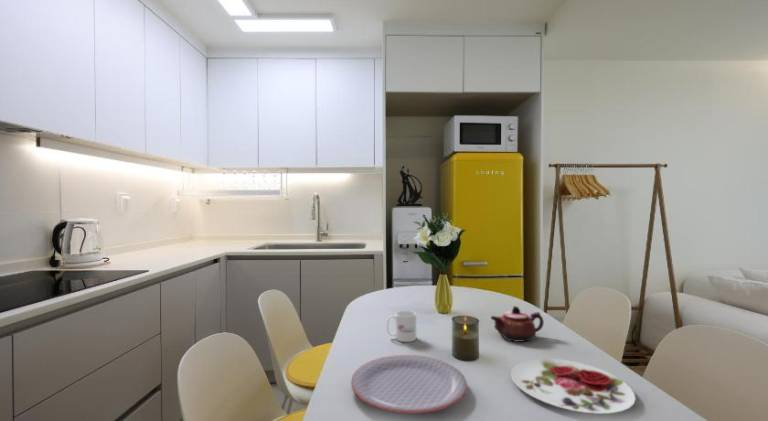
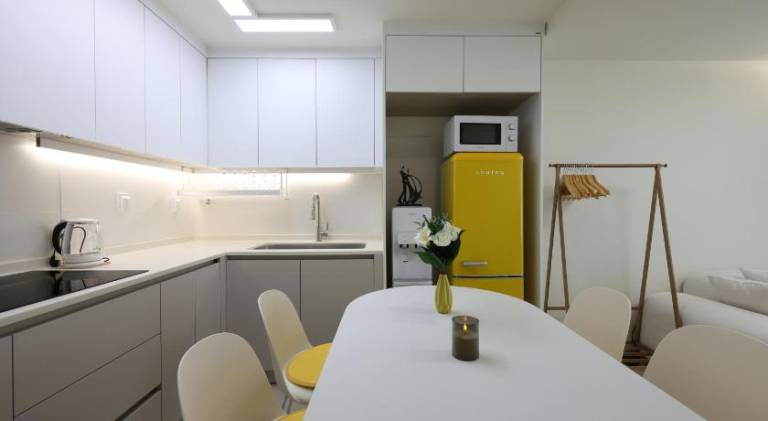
- teapot (517, 321)
- plate (408, 383)
- plate (568, 381)
- mug (401, 325)
